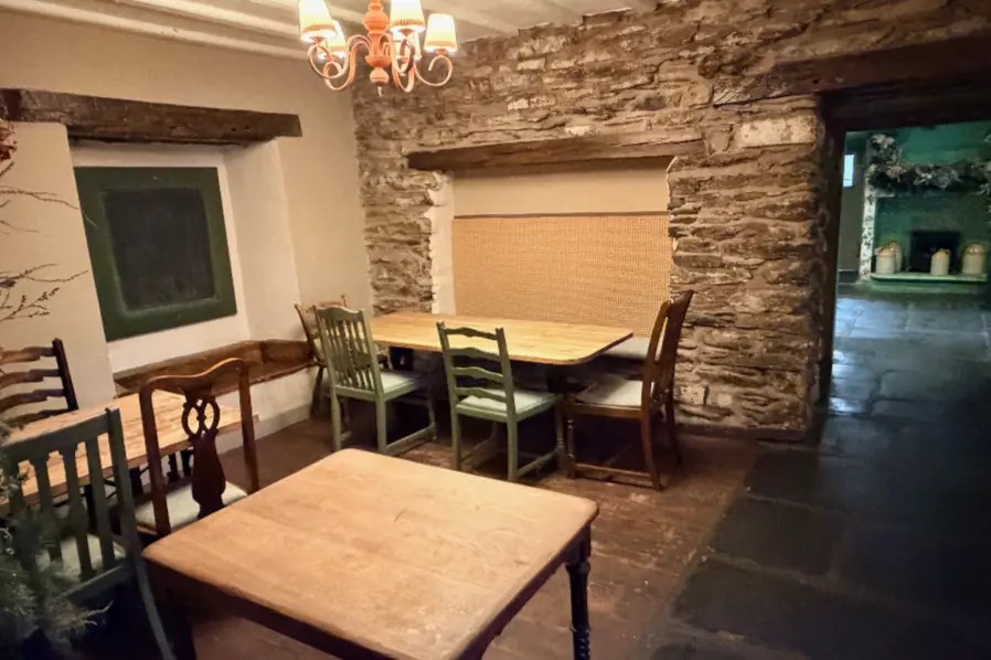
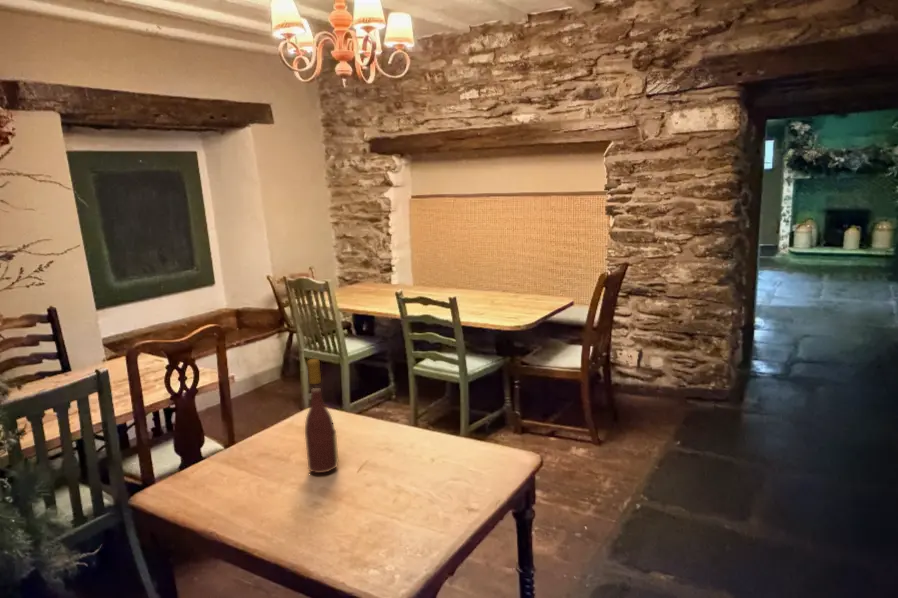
+ wine bottle (318, 415)
